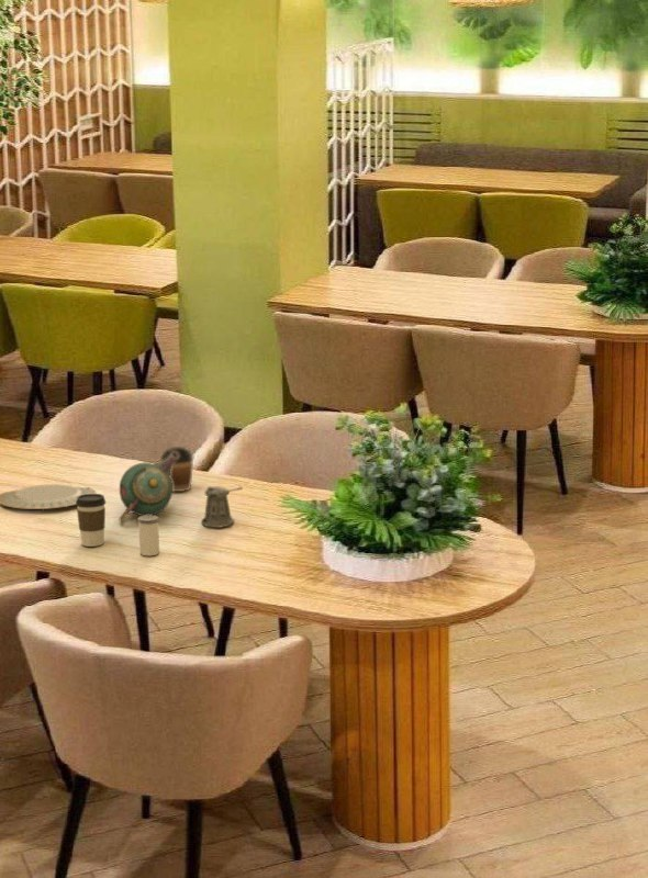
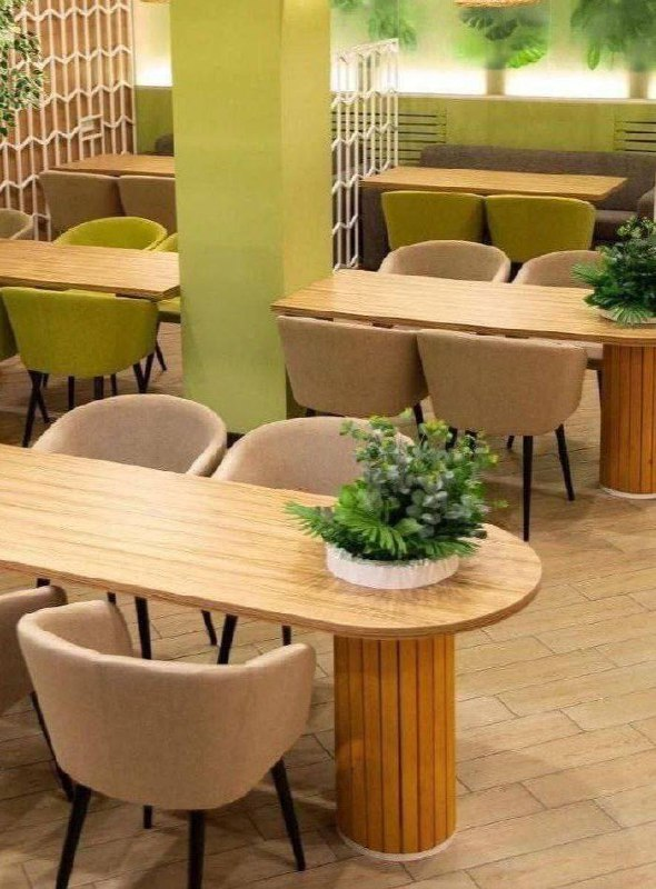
- salt shaker (148, 534)
- coffee cup (177, 468)
- coffee cup (91, 520)
- chinaware (46, 494)
- teapot (148, 485)
- pepper shaker (220, 504)
